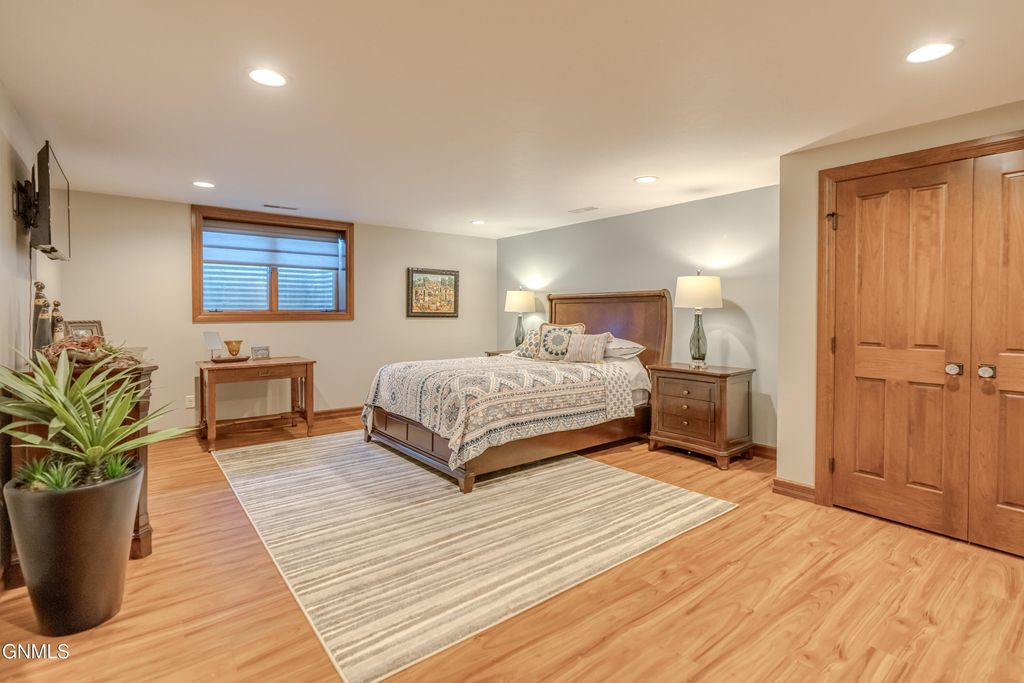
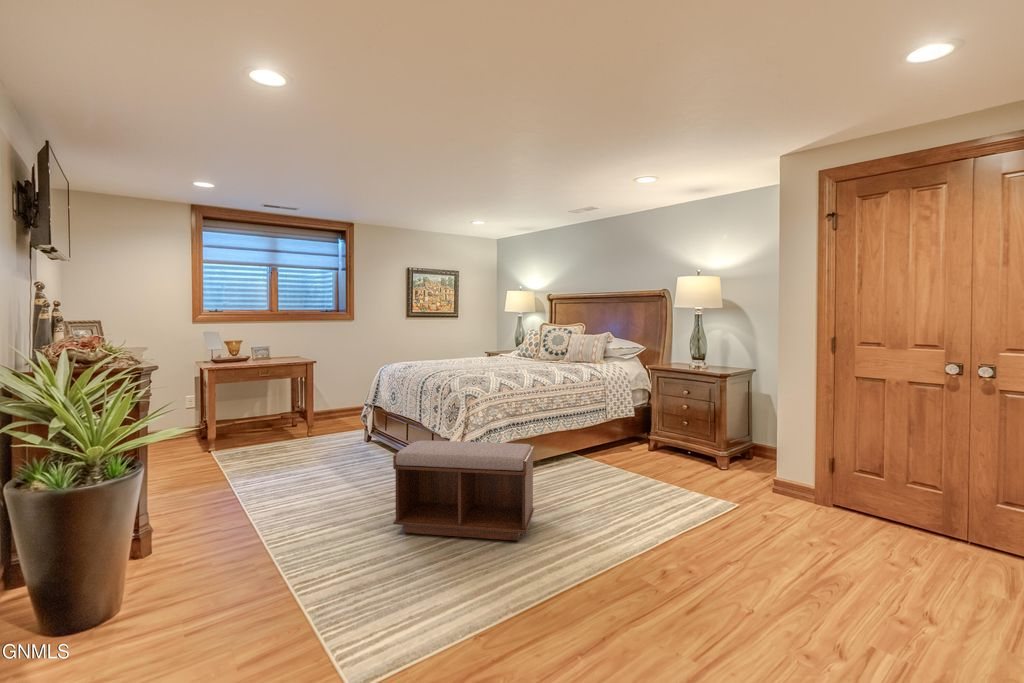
+ bench (466, 486)
